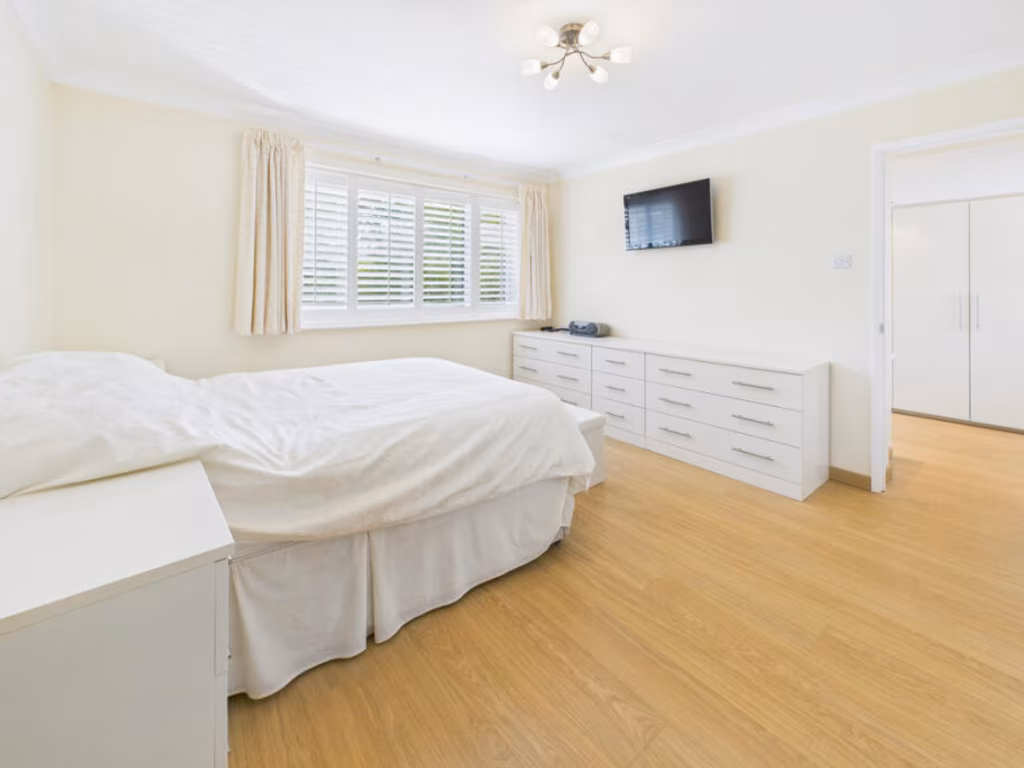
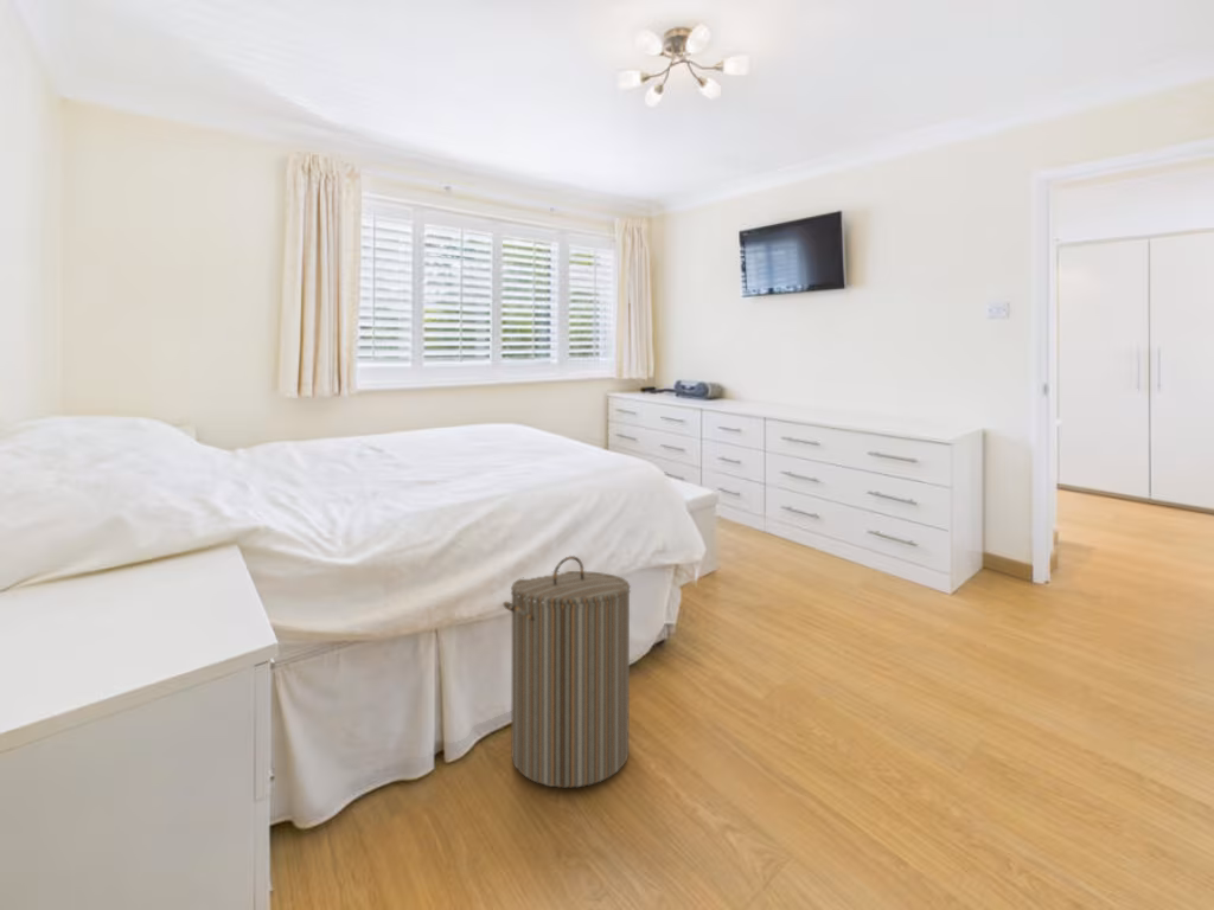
+ laundry hamper (570, 654)
